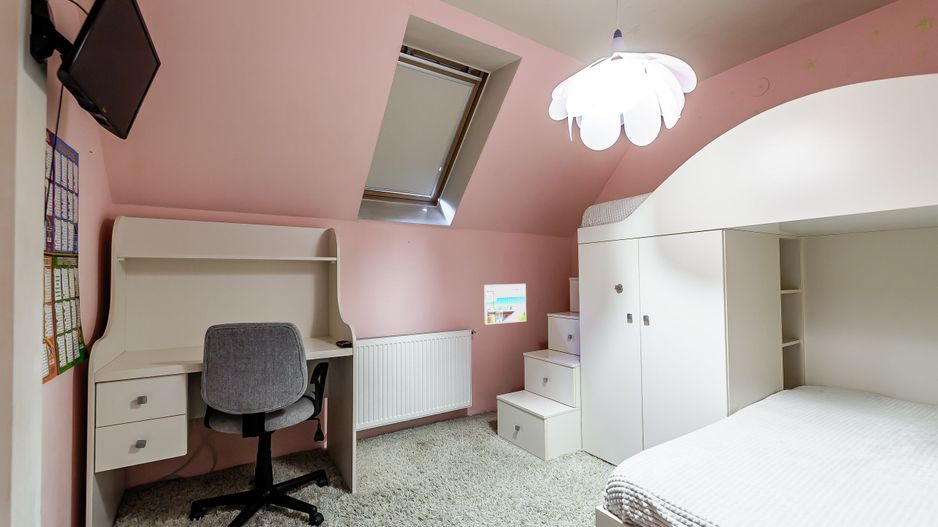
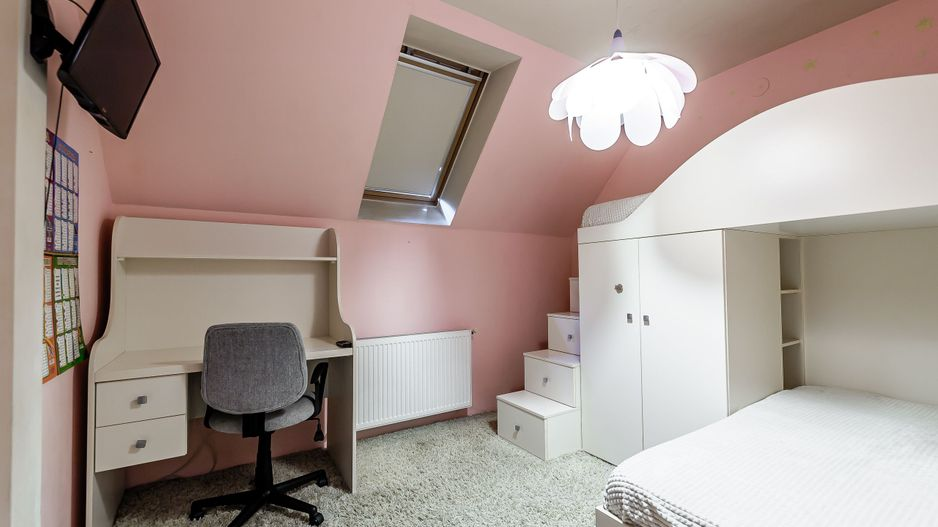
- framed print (505, 303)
